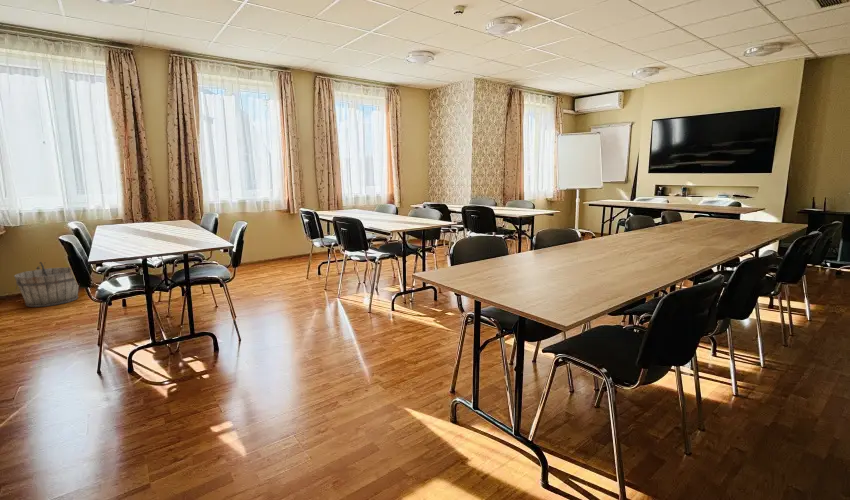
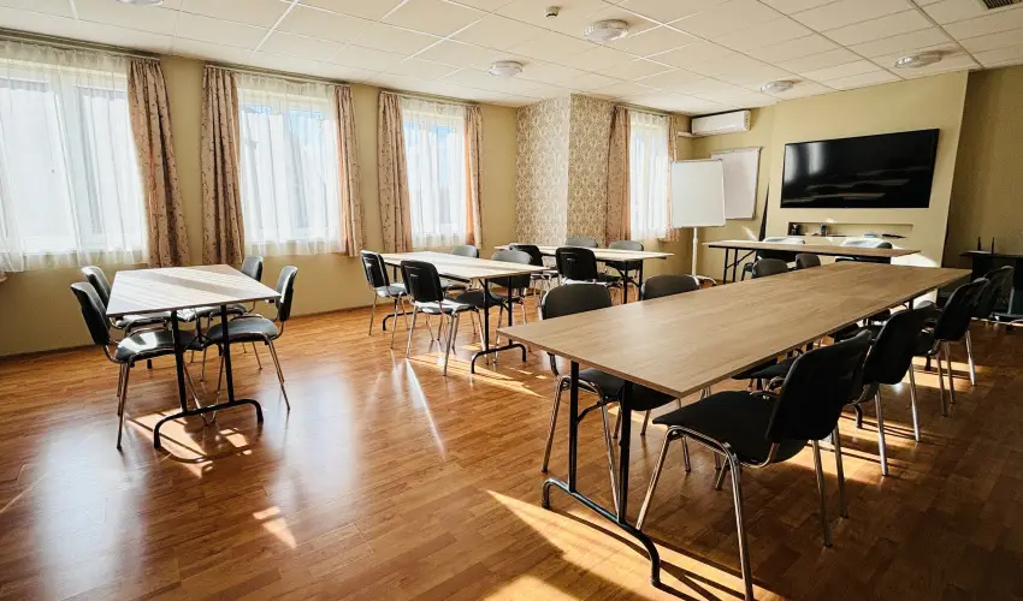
- wooden bucket (49, 281)
